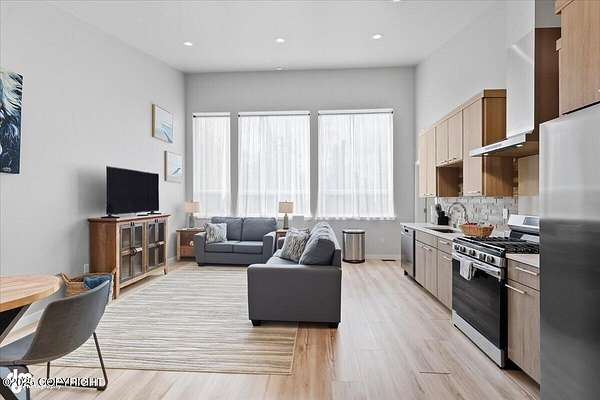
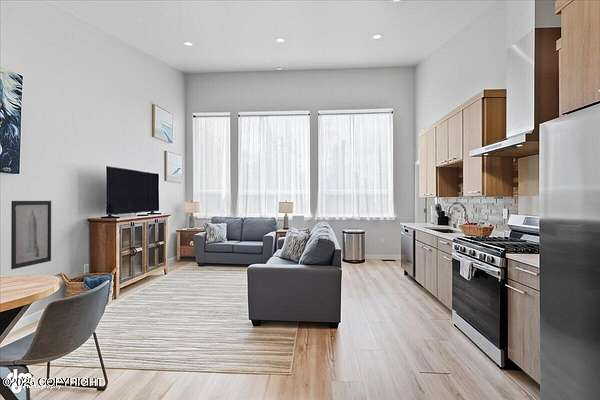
+ wall art (32, 232)
